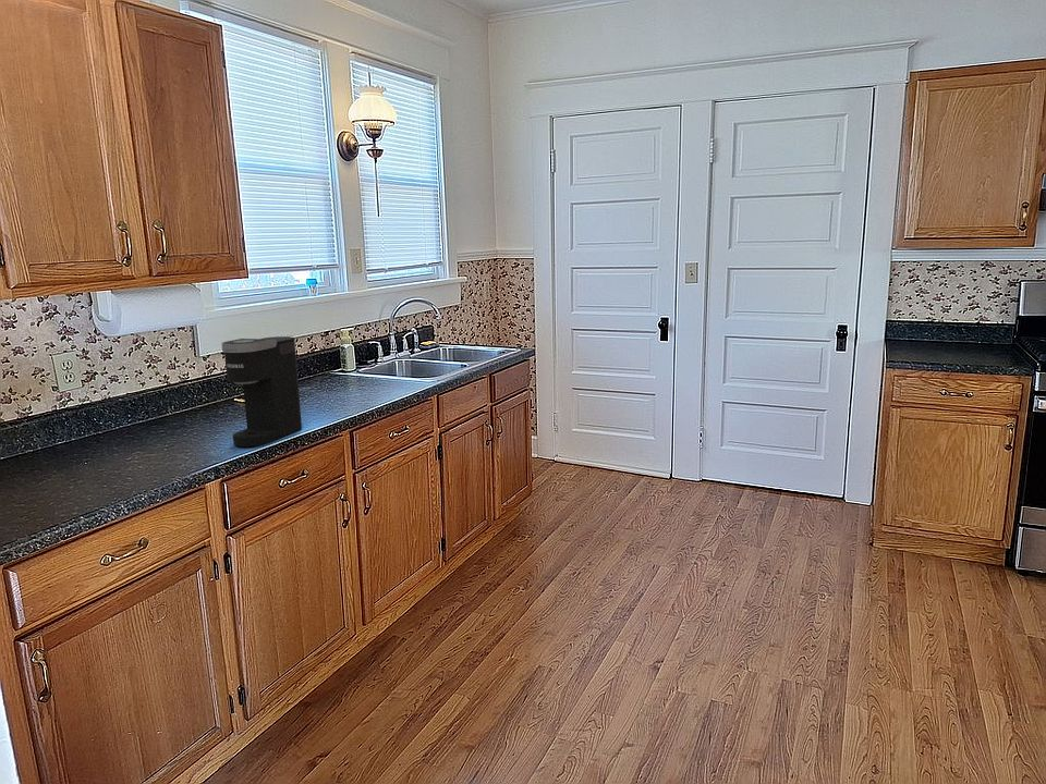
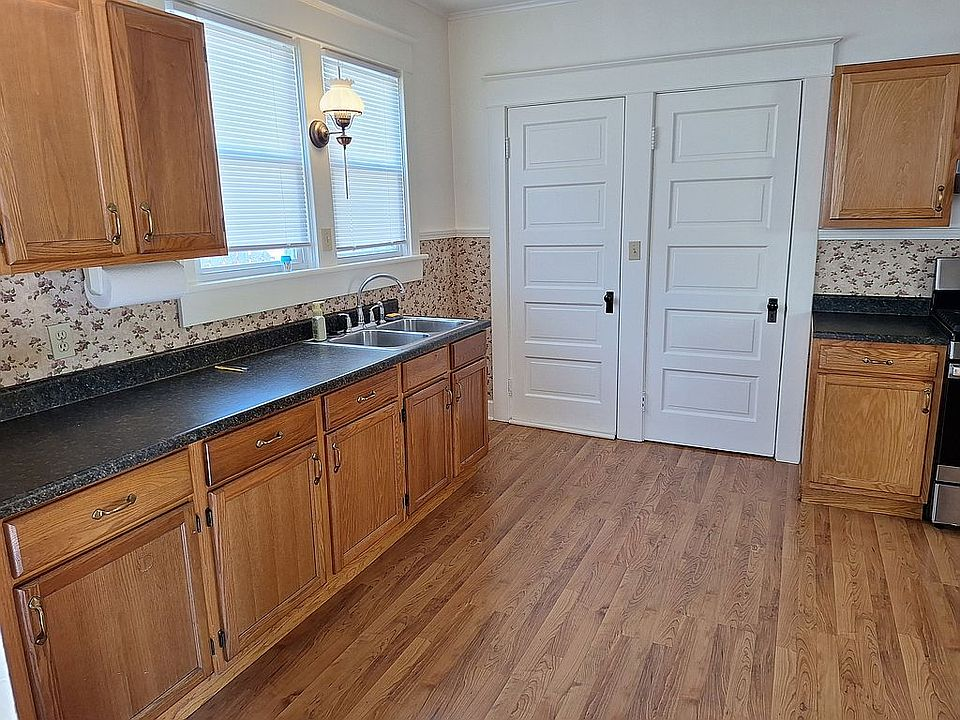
- coffee maker (264, 388)
